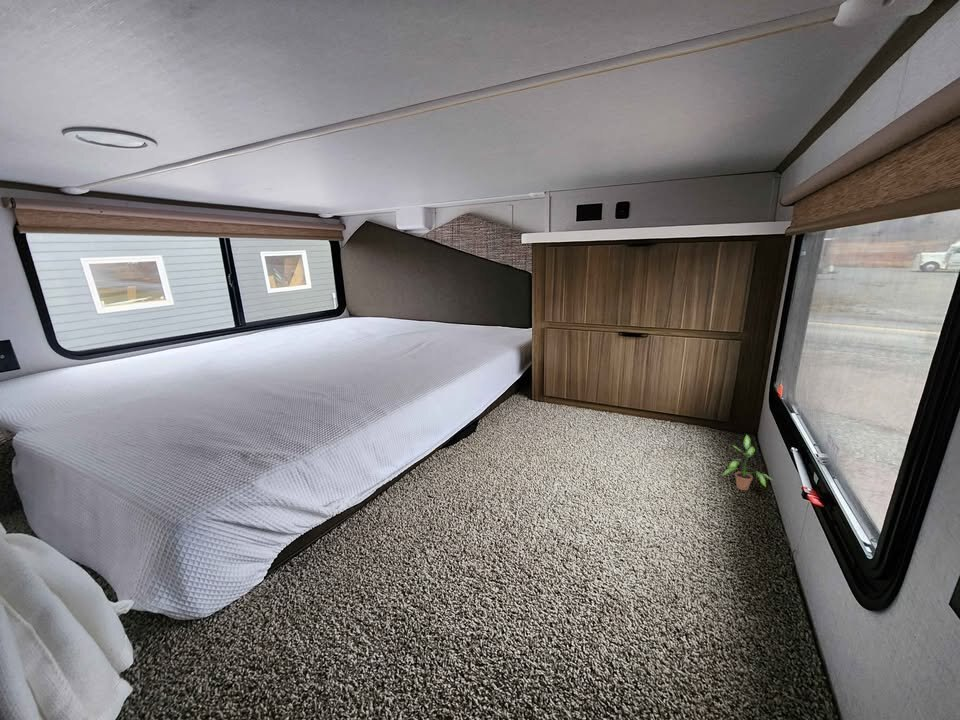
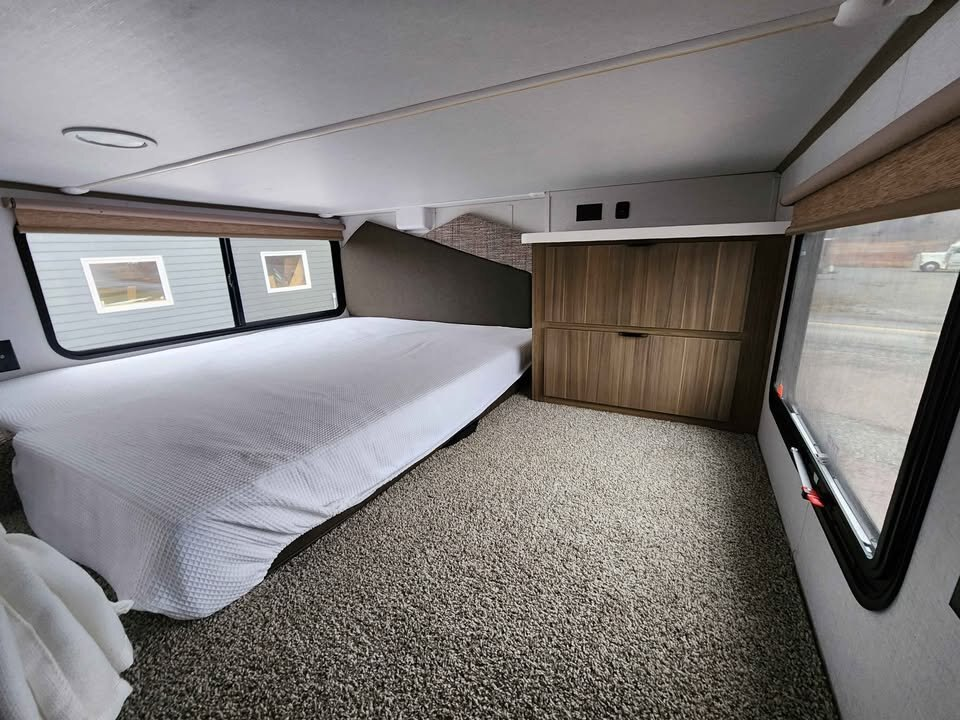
- potted plant (746, 462)
